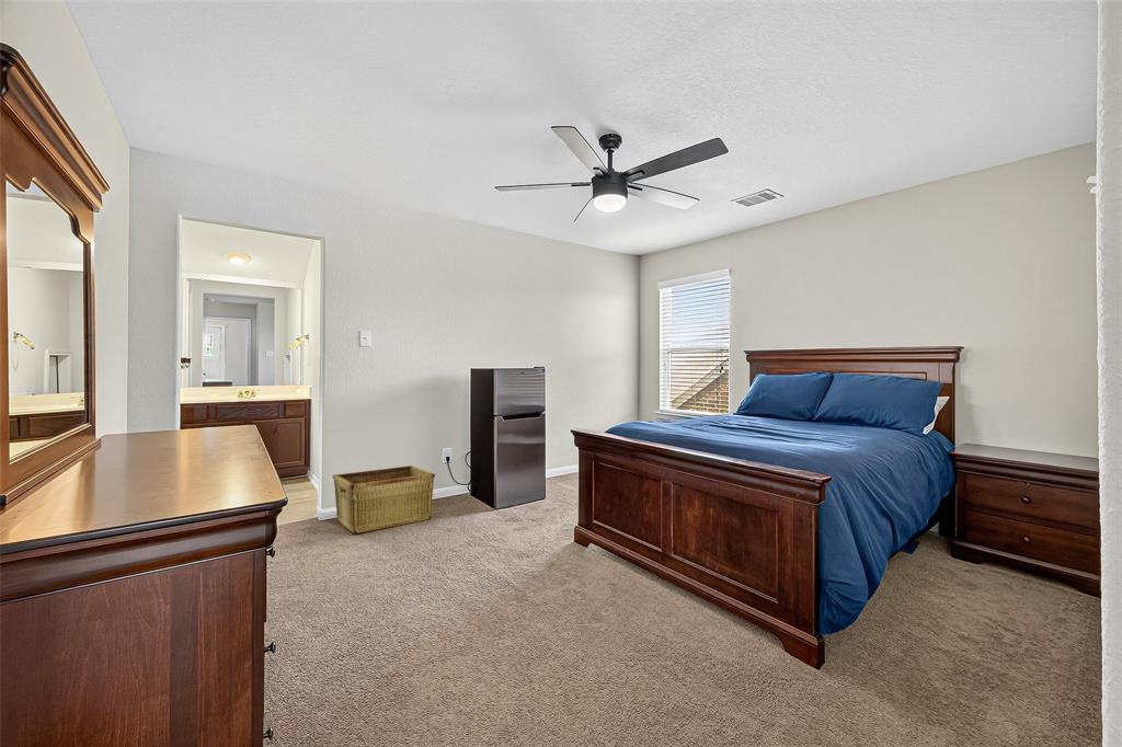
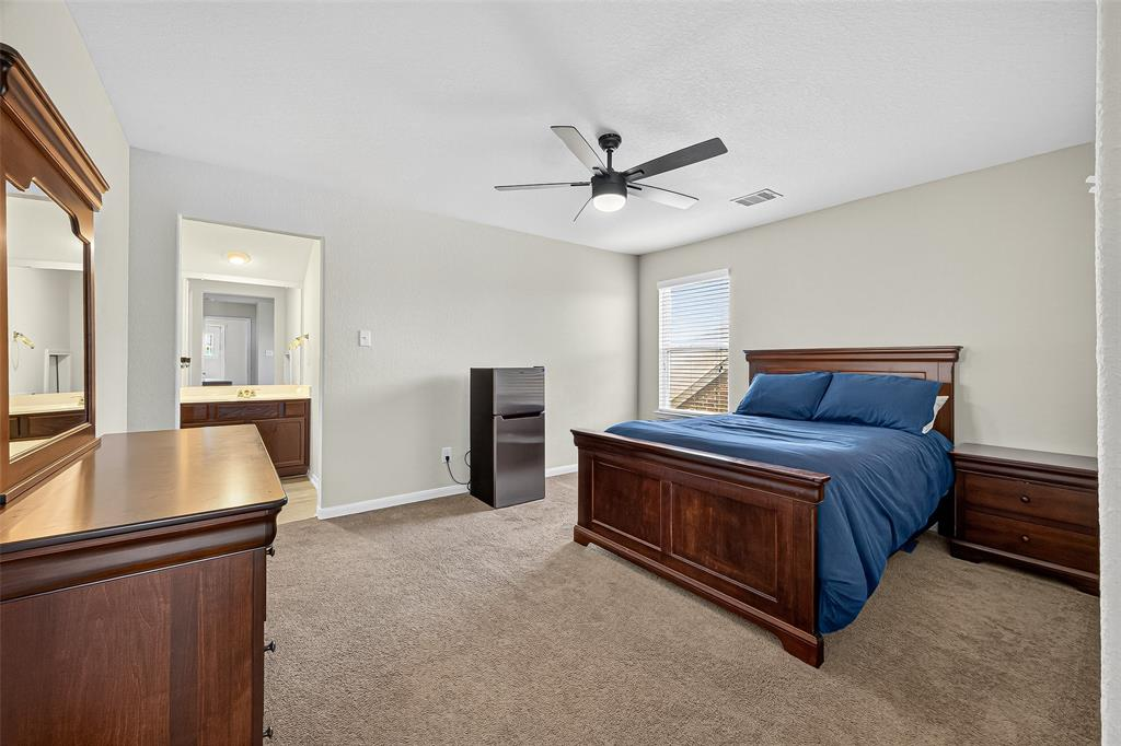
- hamper (383, 496)
